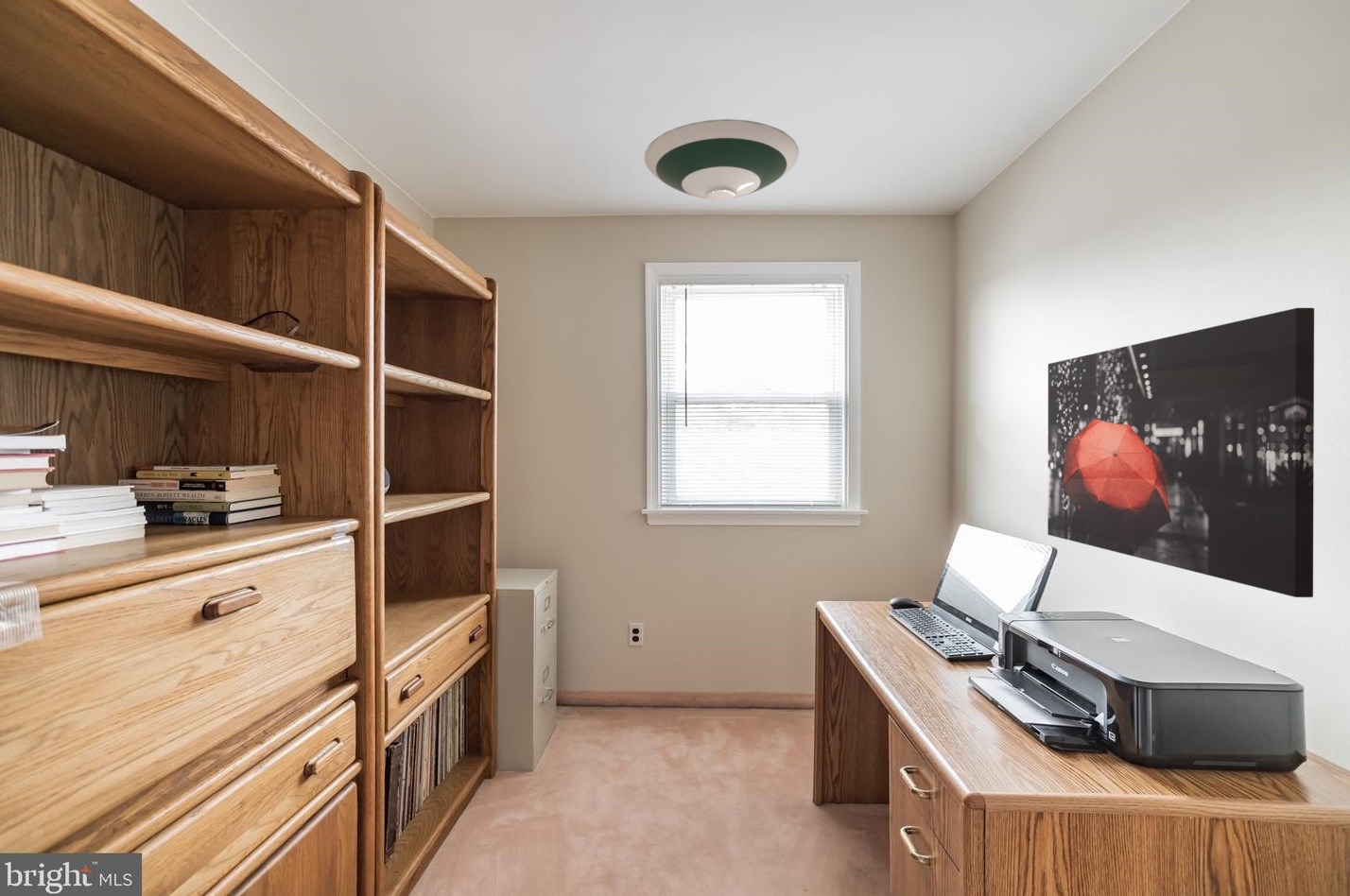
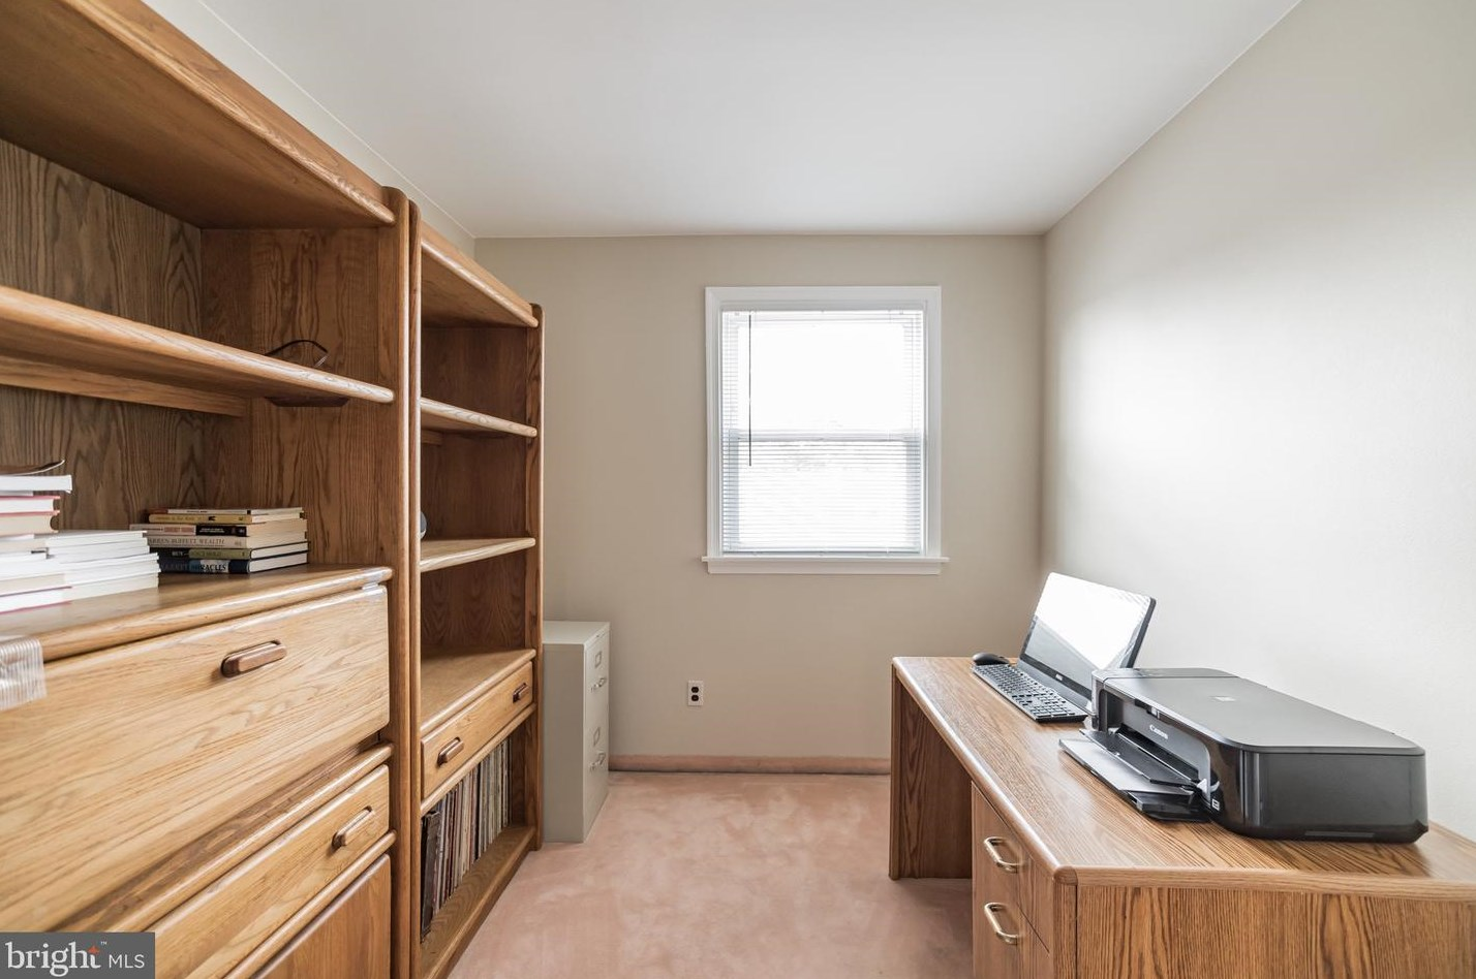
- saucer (720, 178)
- wall art (1146, 450)
